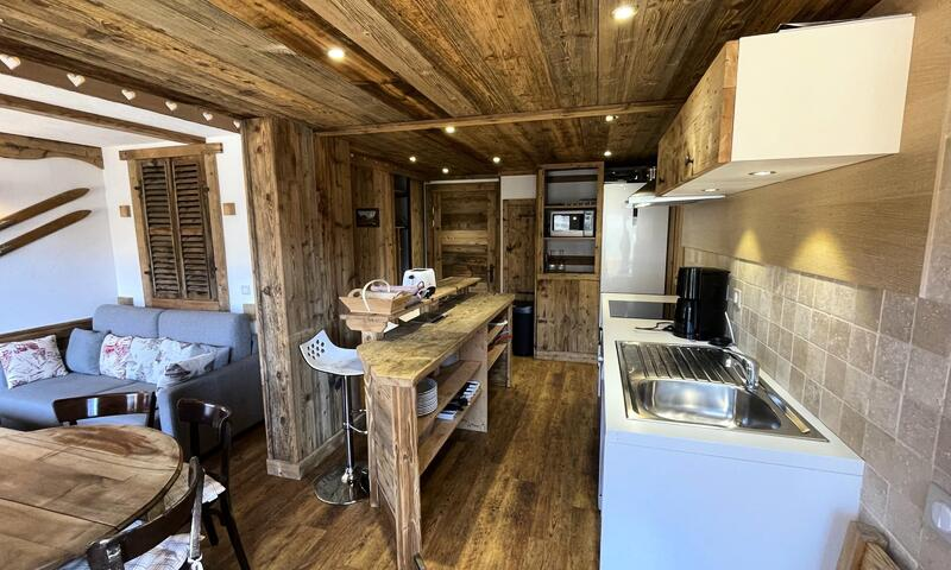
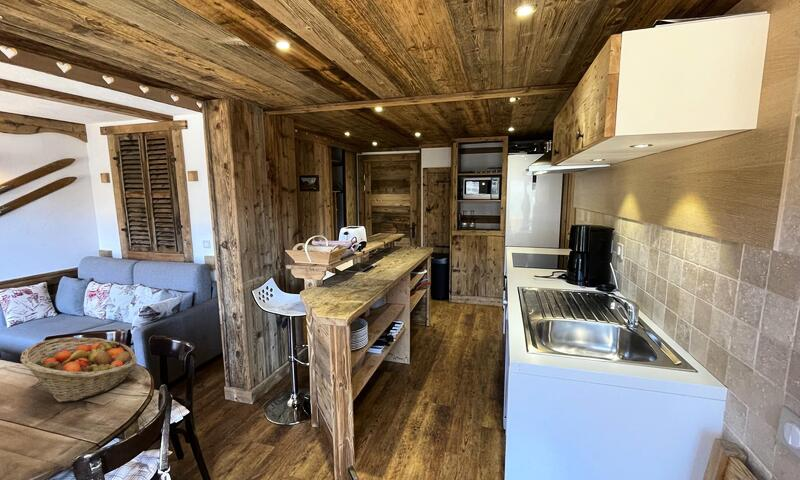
+ fruit basket (84, 362)
